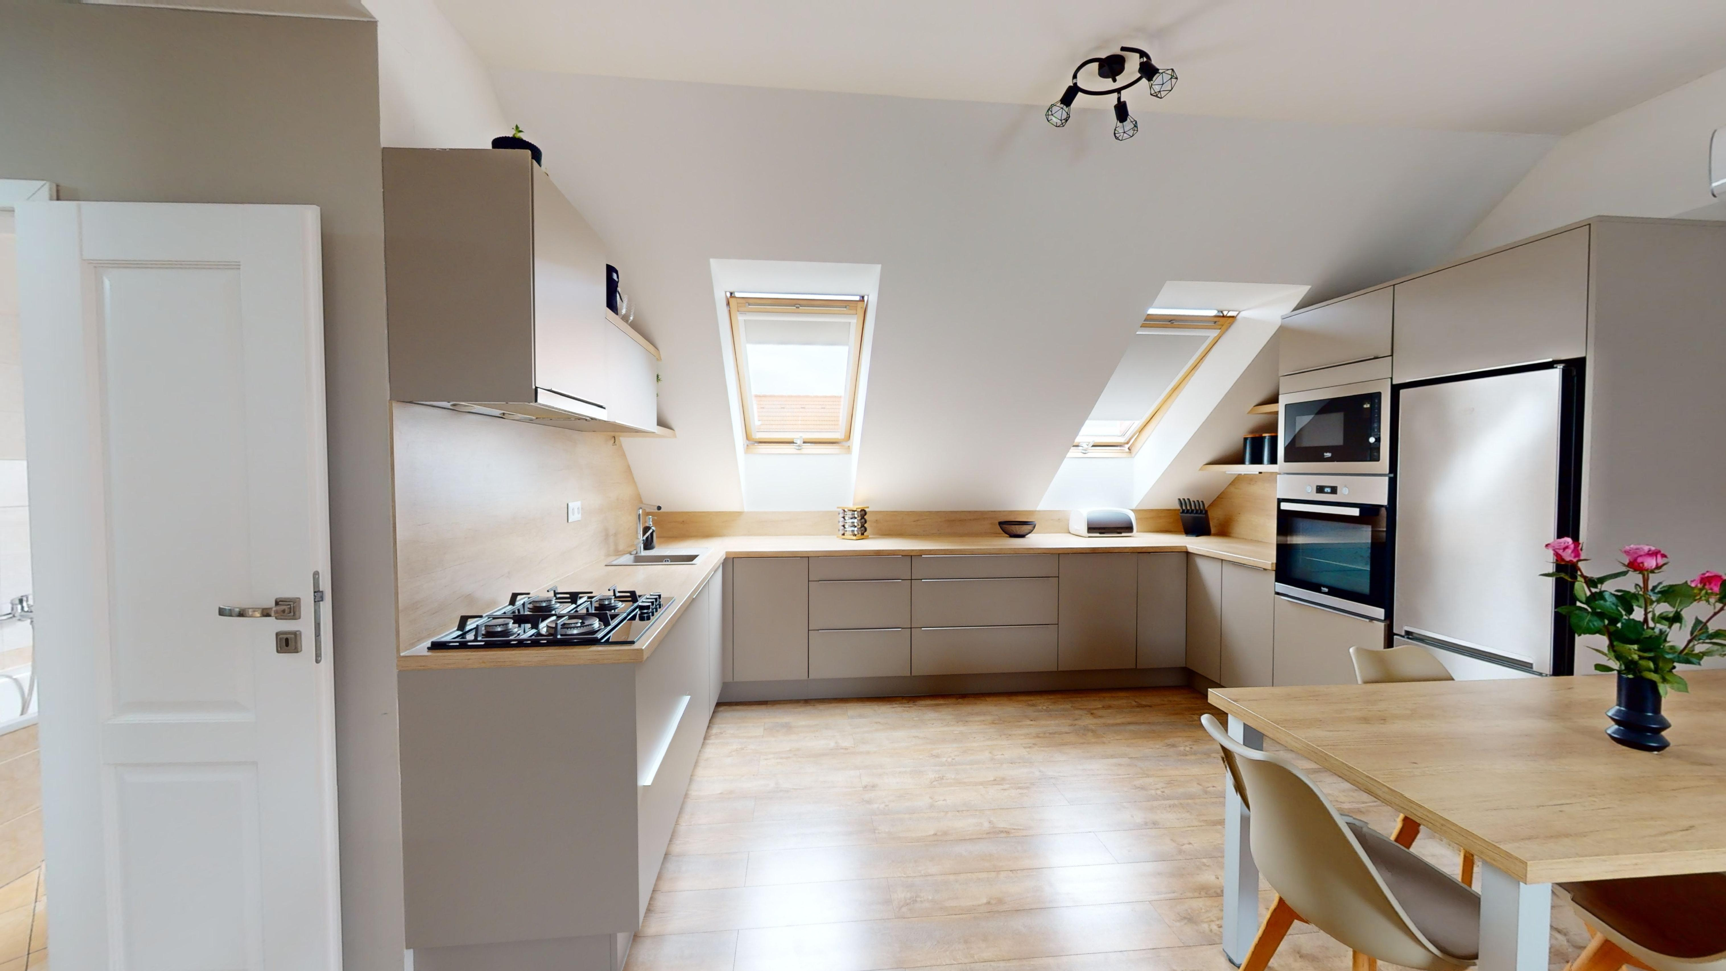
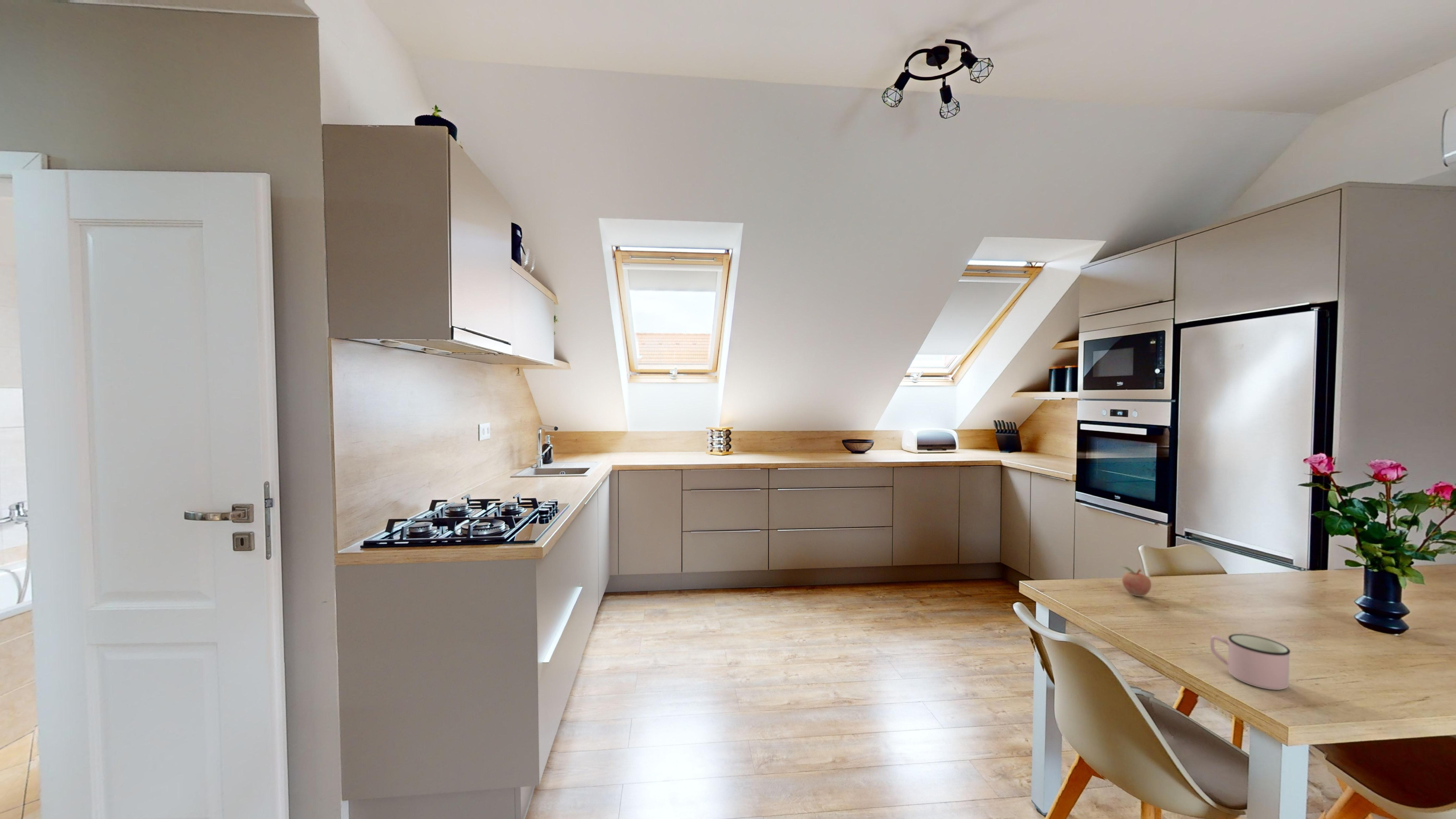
+ mug (1248, 659)
+ fruit (1136, 581)
